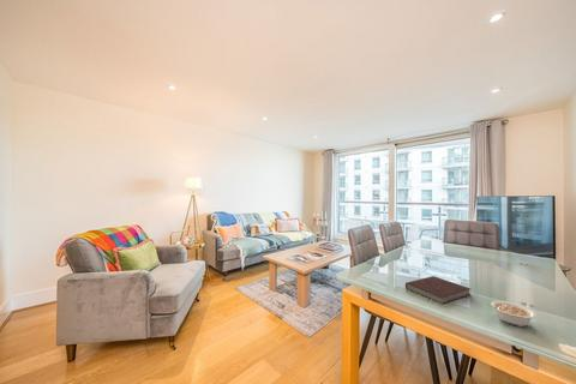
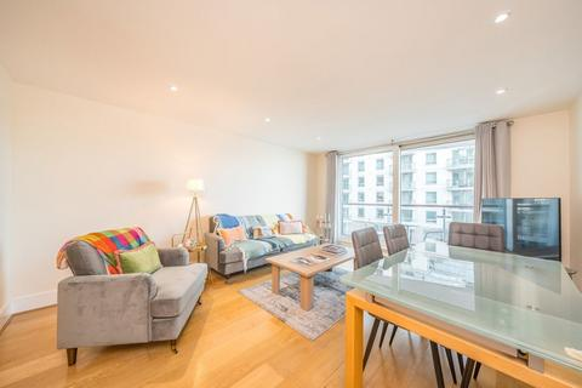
- notebook (437, 288)
- legume (511, 313)
